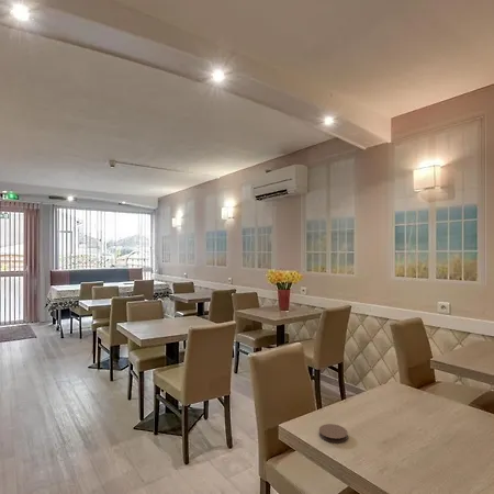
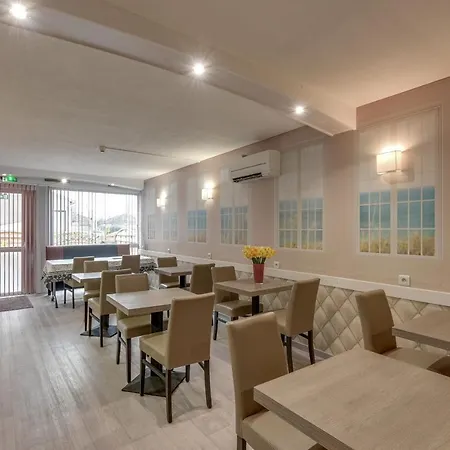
- coaster (333, 433)
